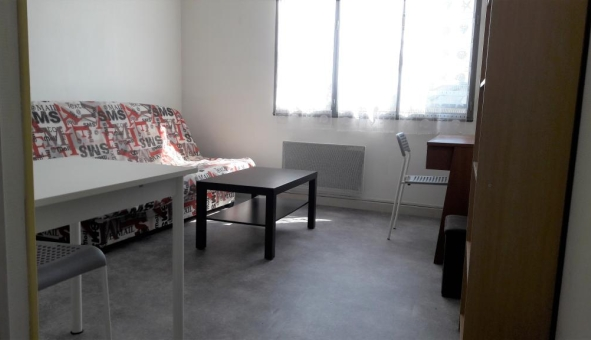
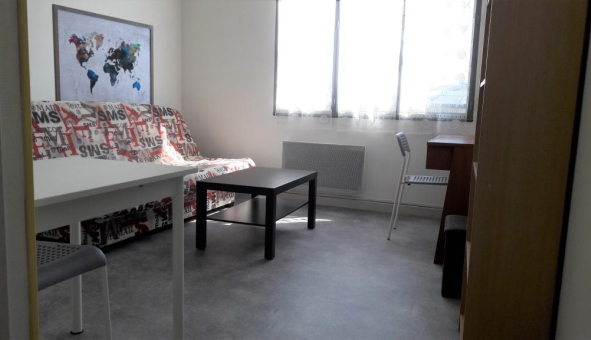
+ wall art (109, 65)
